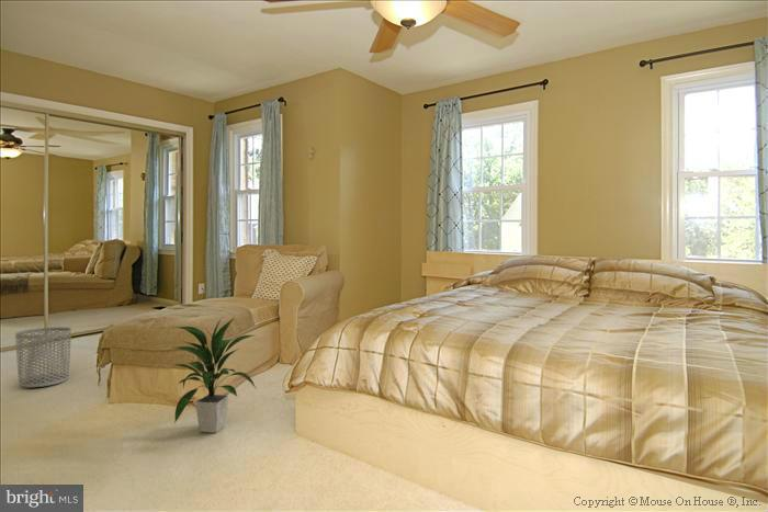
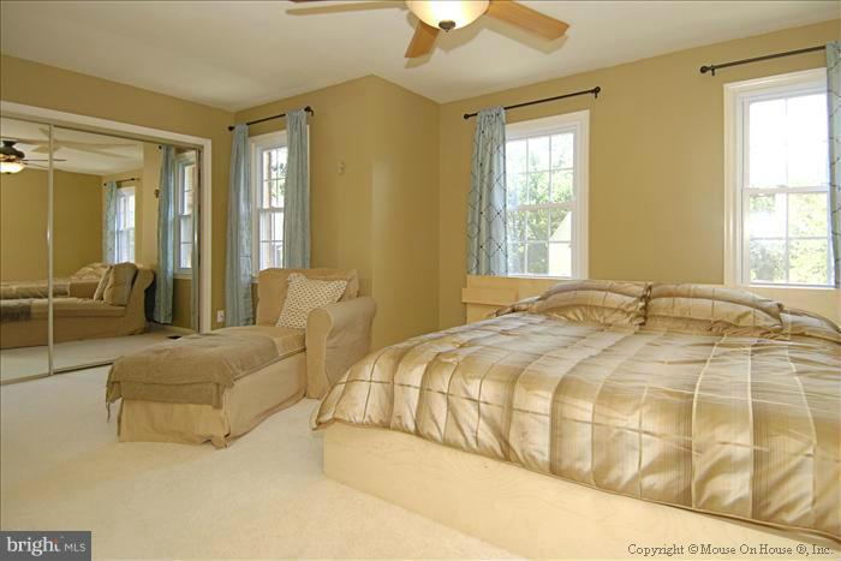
- waste bin (44, 356)
- indoor plant (207, 373)
